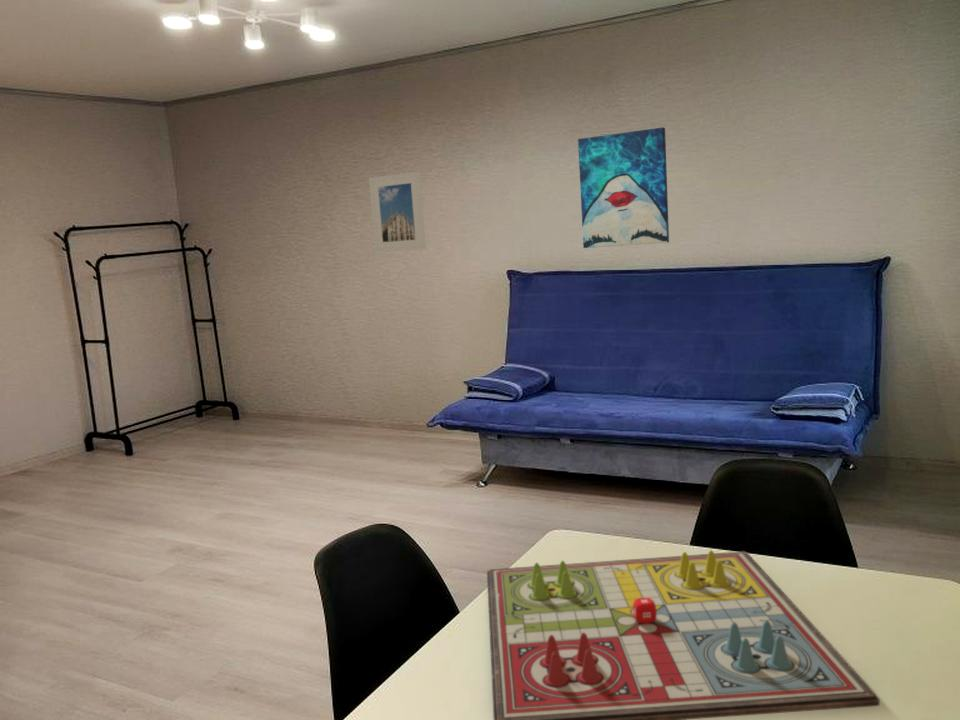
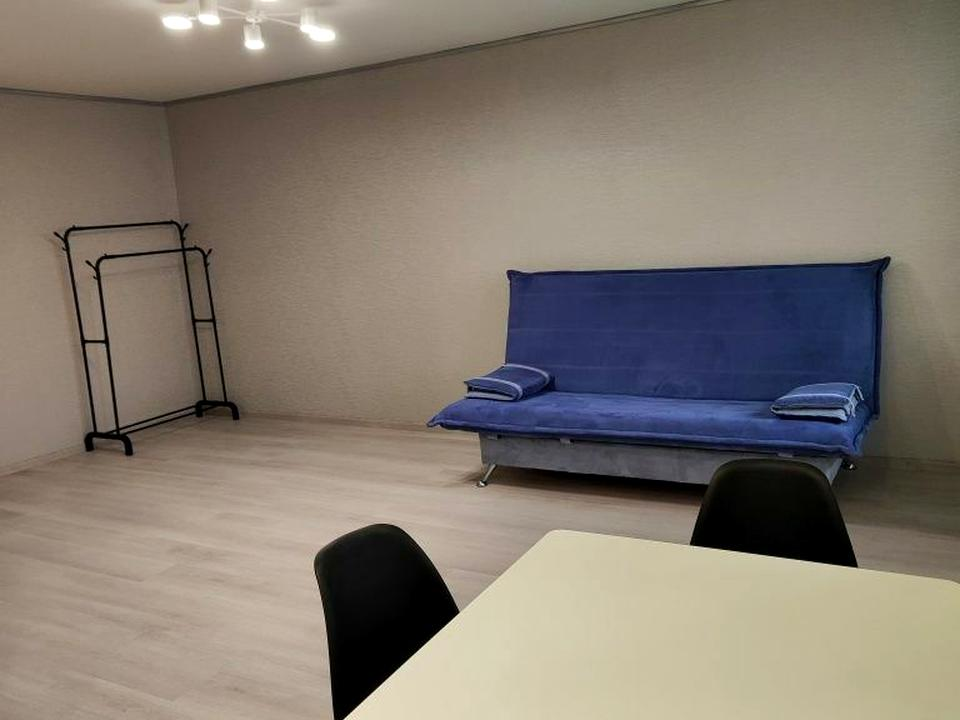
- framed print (397, 213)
- gameboard (644, 611)
- wall art (622, 190)
